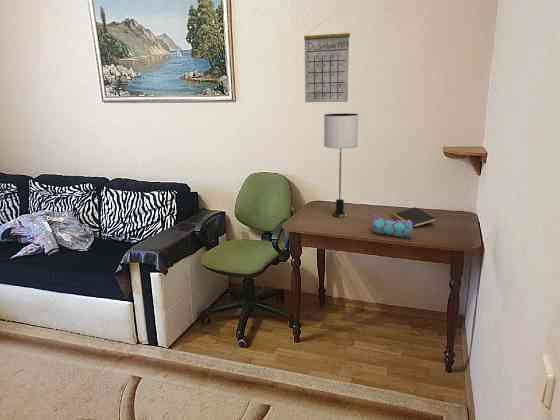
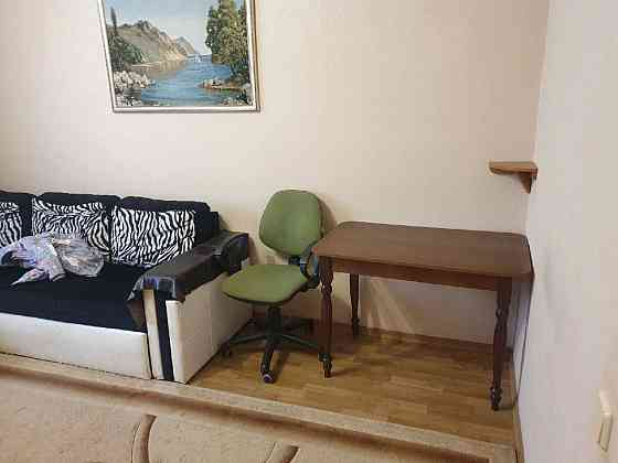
- calendar (326, 60)
- table lamp (340, 166)
- notepad (412, 217)
- pencil case (392, 226)
